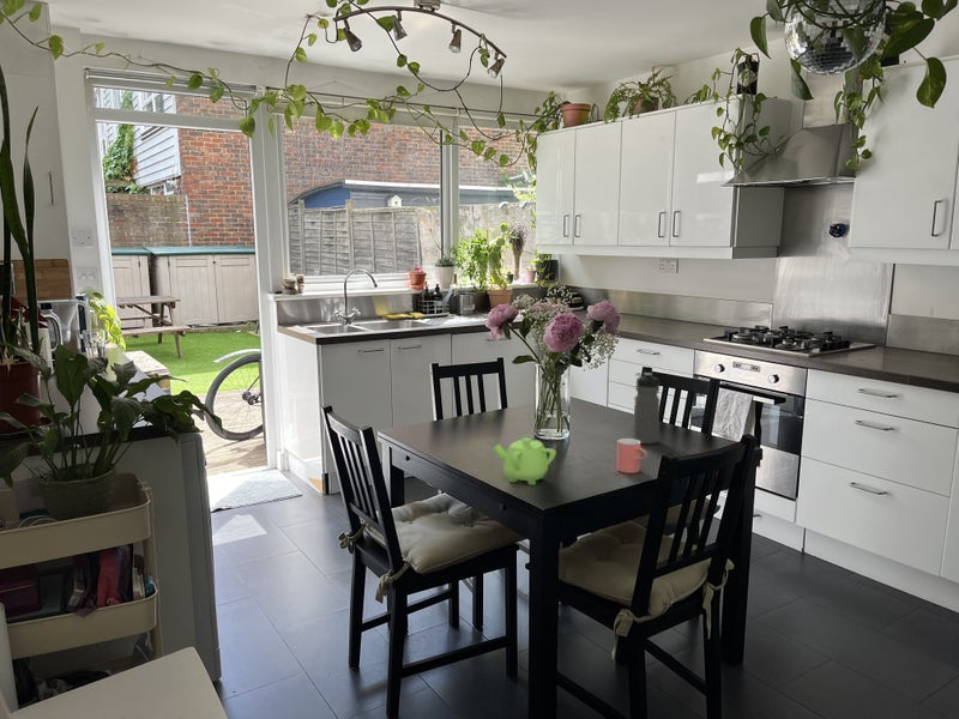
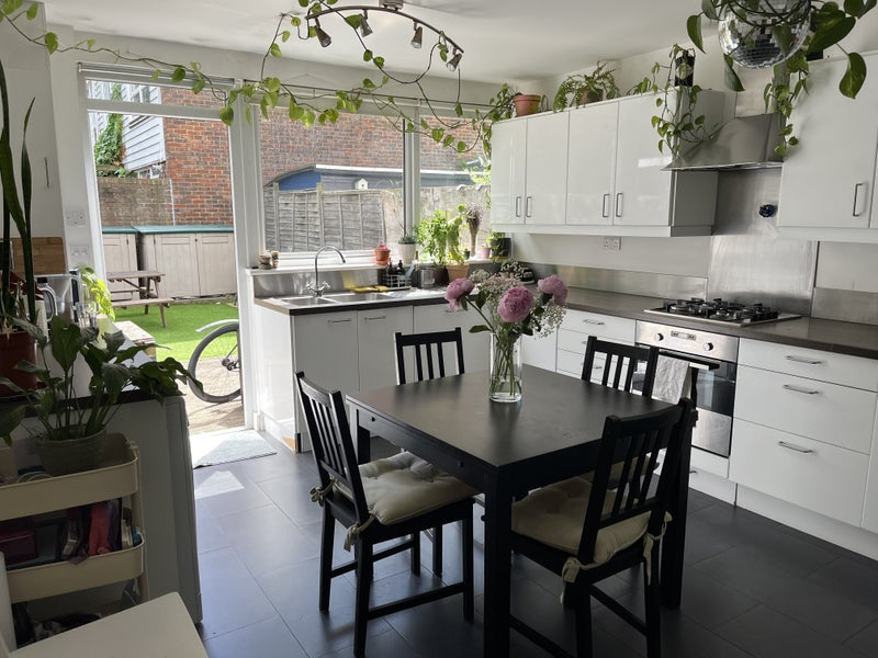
- teapot (524, 458)
- water bottle (646, 406)
- cup (632, 457)
